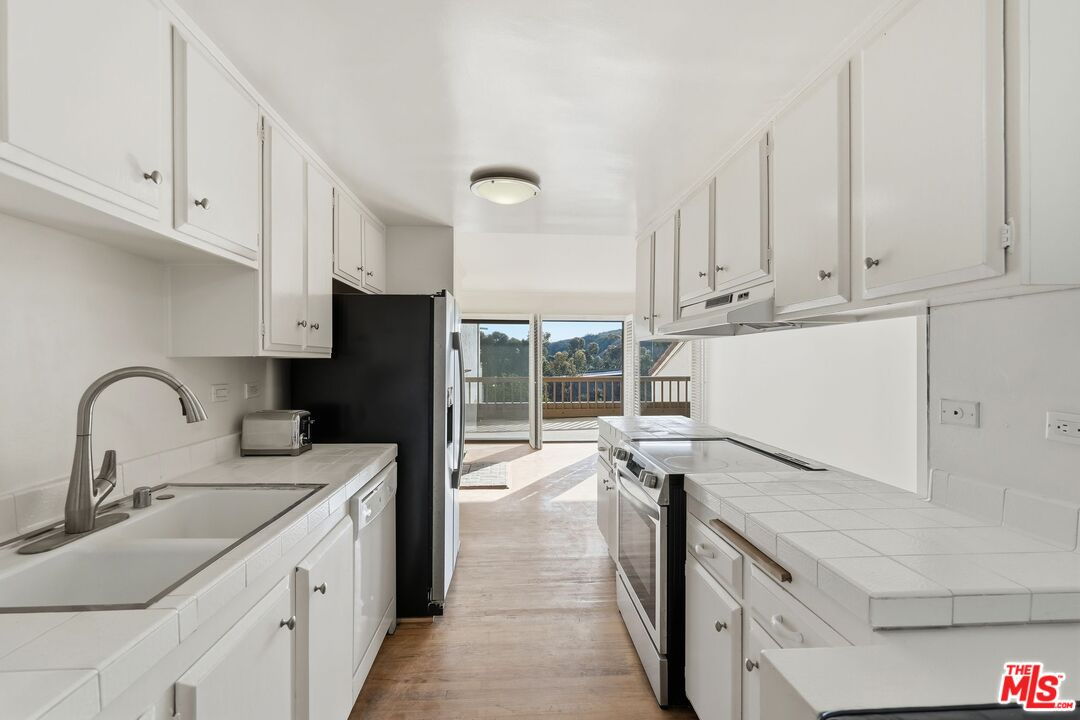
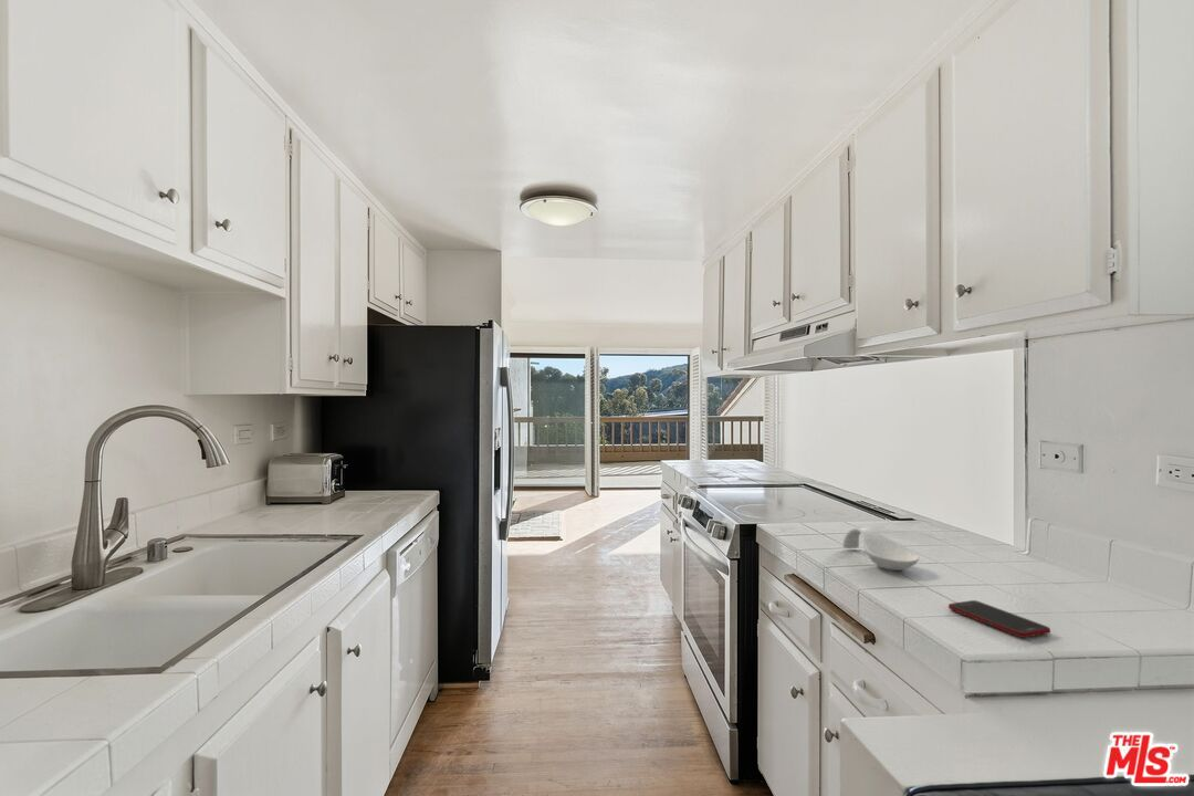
+ spoon rest (876, 546)
+ cell phone (996, 618)
